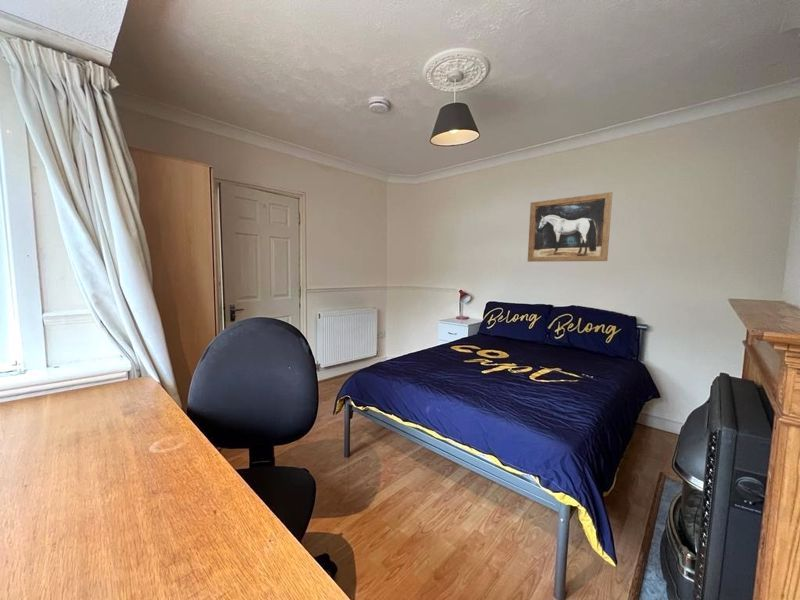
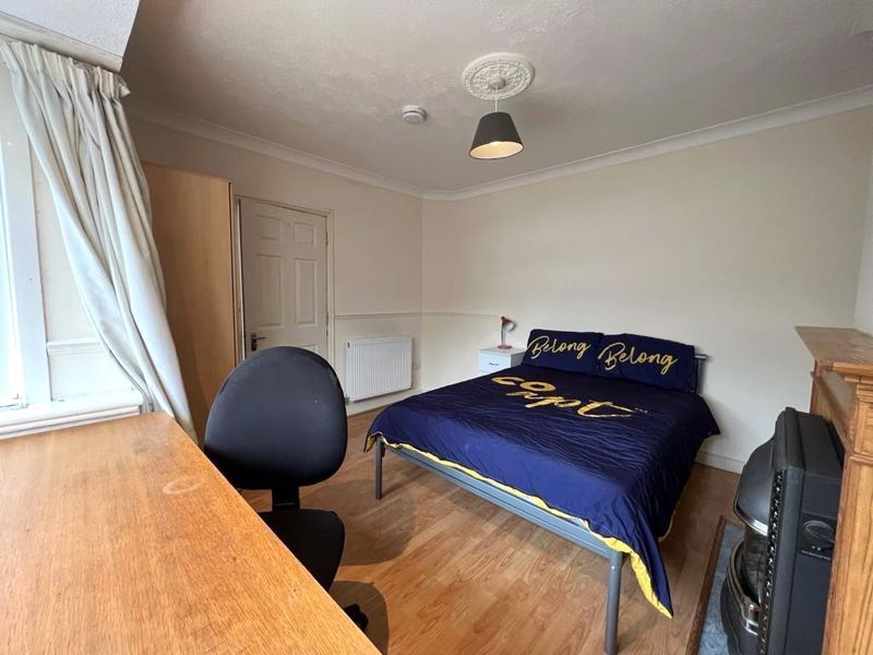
- wall art (566, 229)
